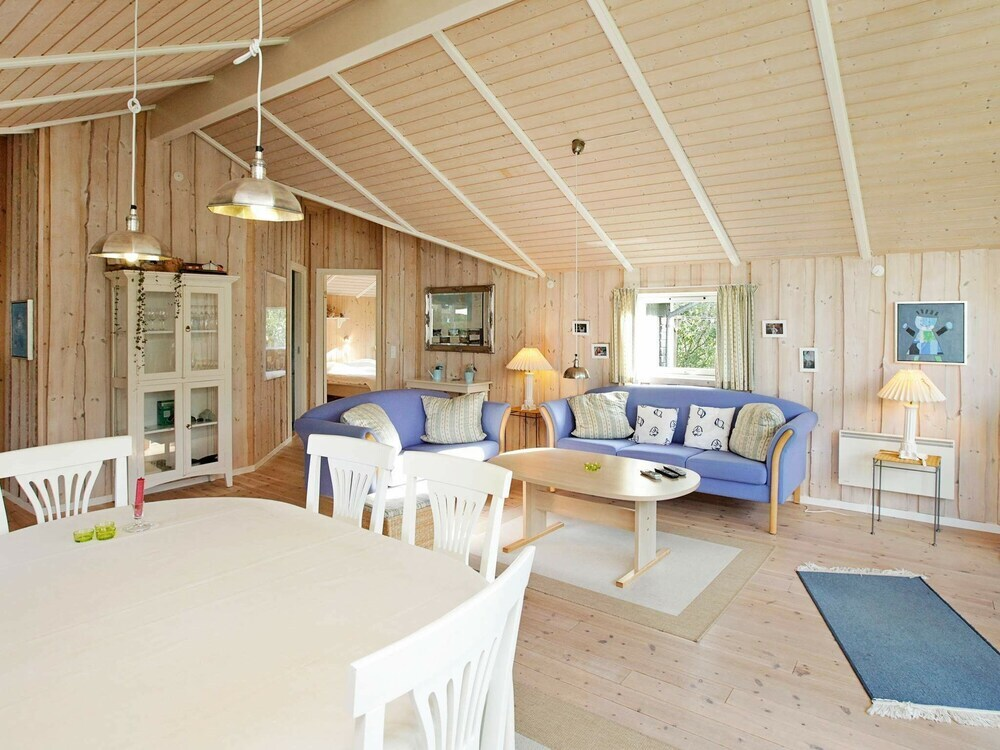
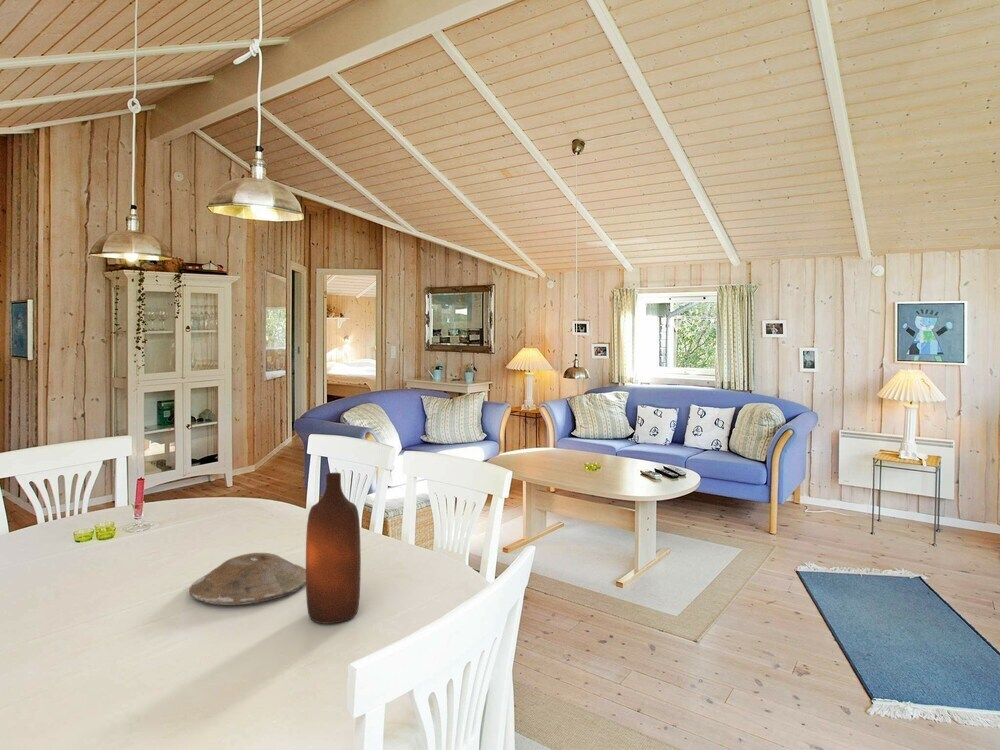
+ bottle (333, 544)
+ plate (251, 571)
